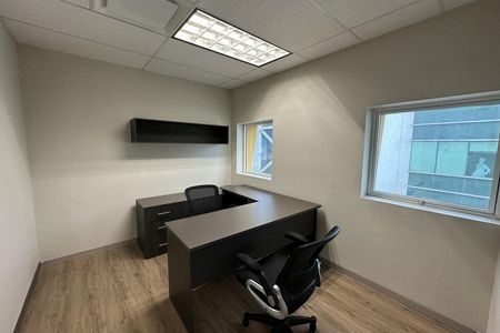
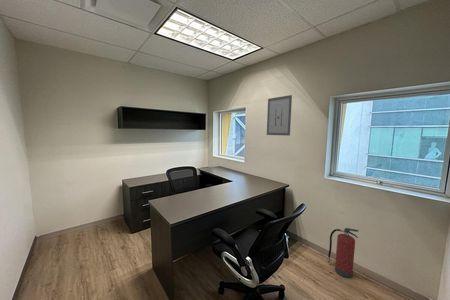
+ fire extinguisher (341, 248)
+ wall art (278, 116)
